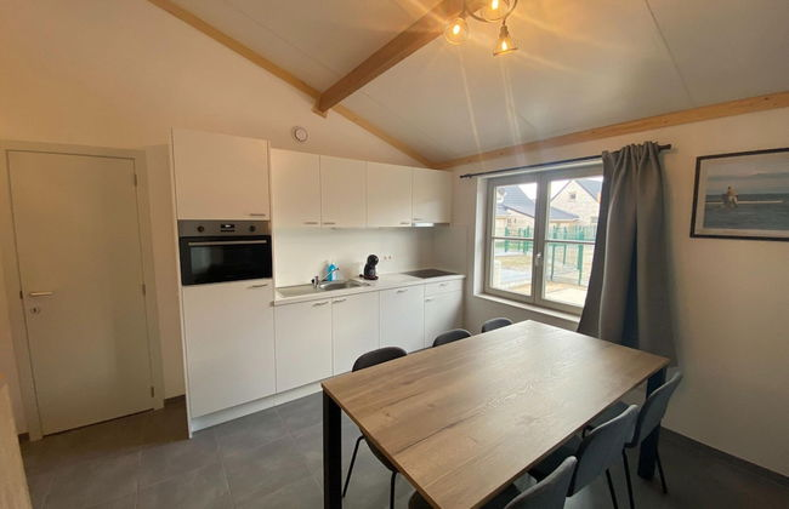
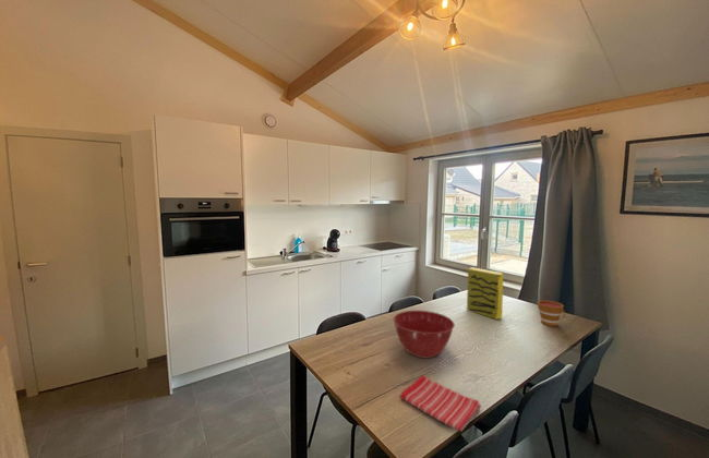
+ dish towel (438, 399)
+ cup (551, 314)
+ cereal box (484, 291)
+ mixing bowl (422, 335)
